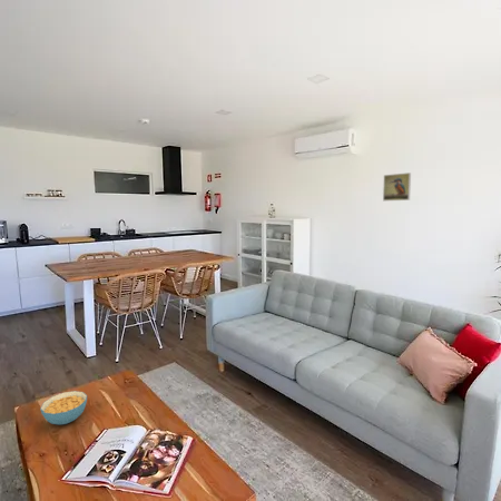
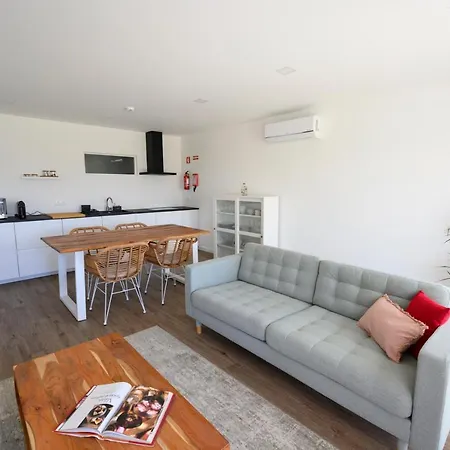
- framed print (396, 187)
- cereal bowl (65, 411)
